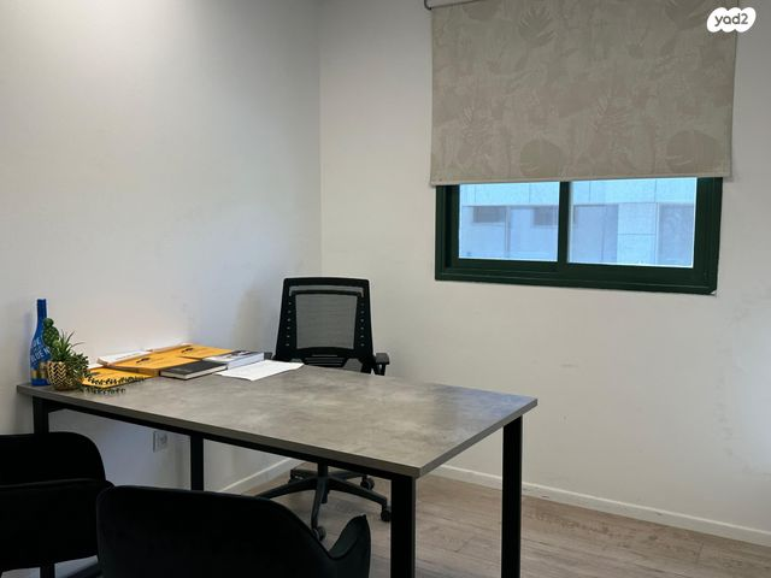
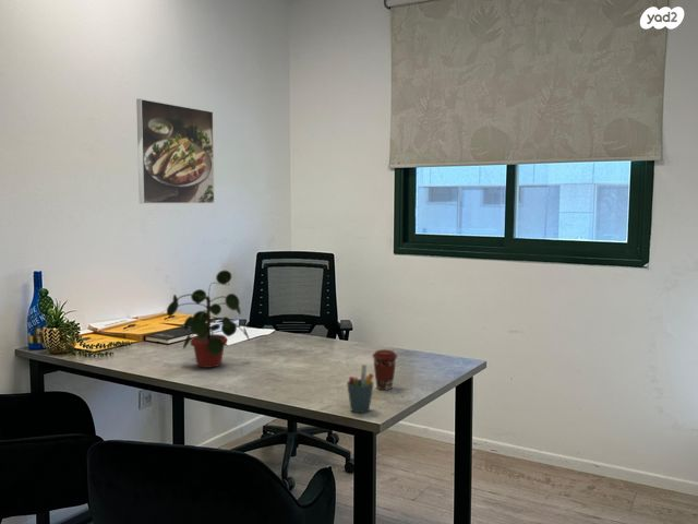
+ pen holder (360, 389)
+ potted plant (208, 318)
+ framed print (178, 154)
+ coffee cup (384, 369)
